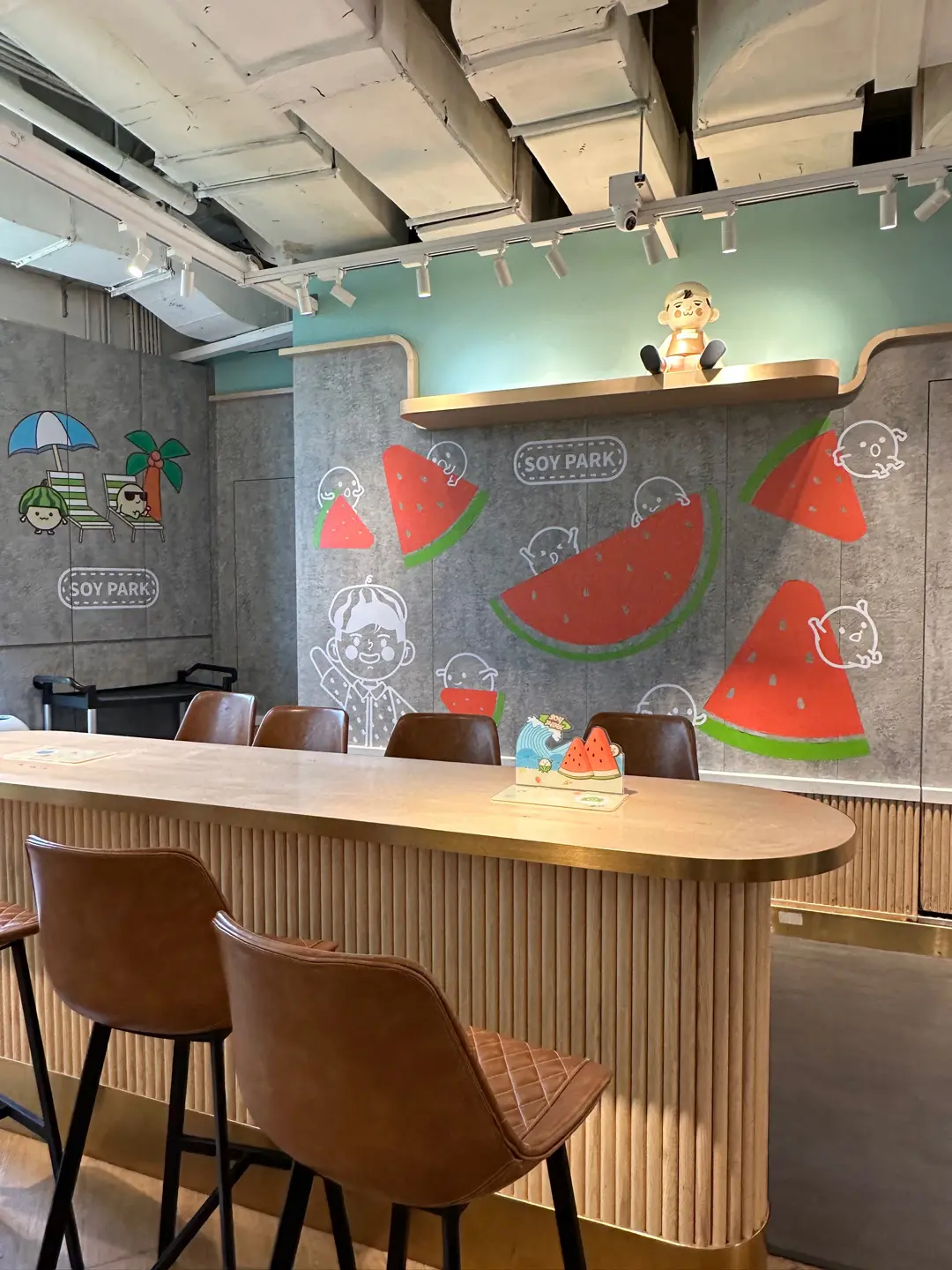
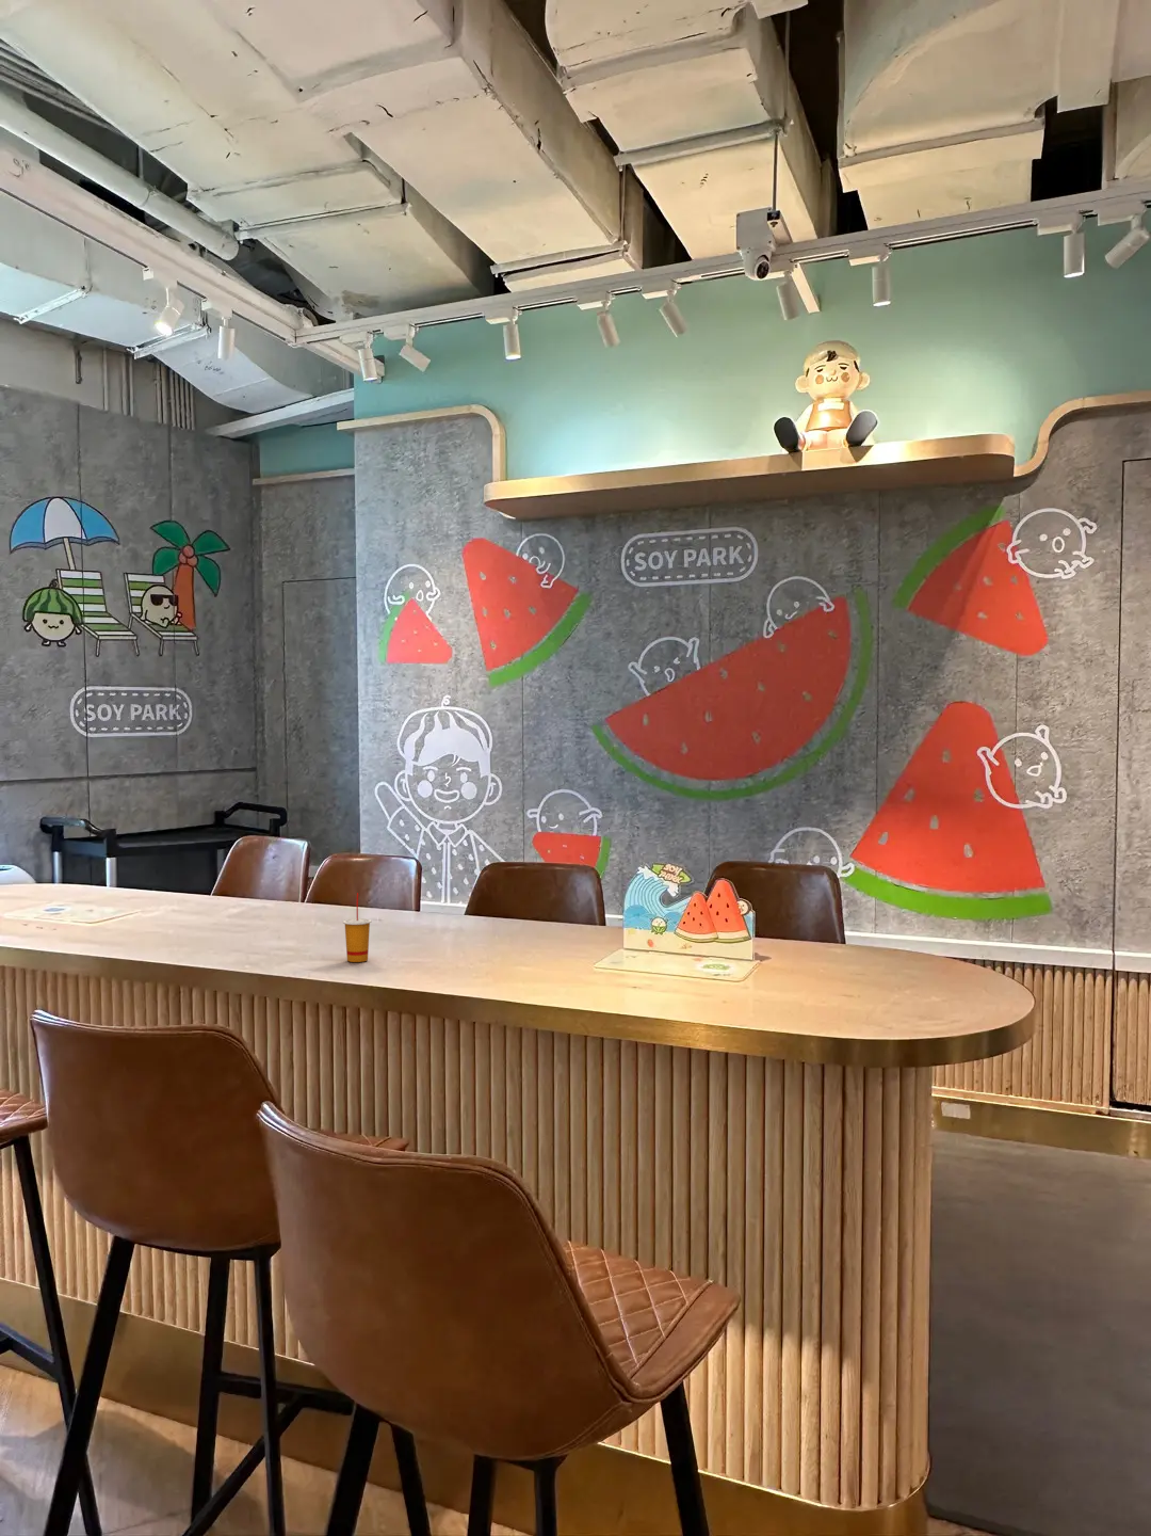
+ drinking cup (357, 926)
